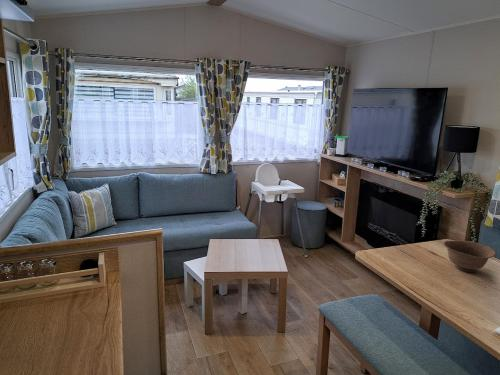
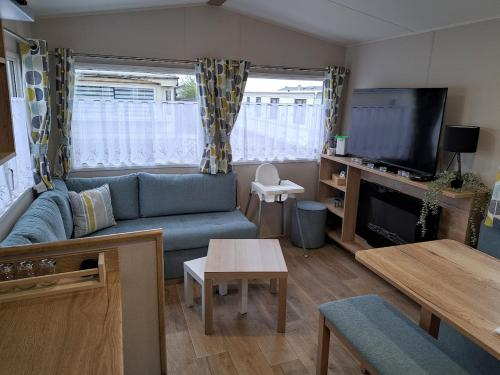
- bowl (467, 257)
